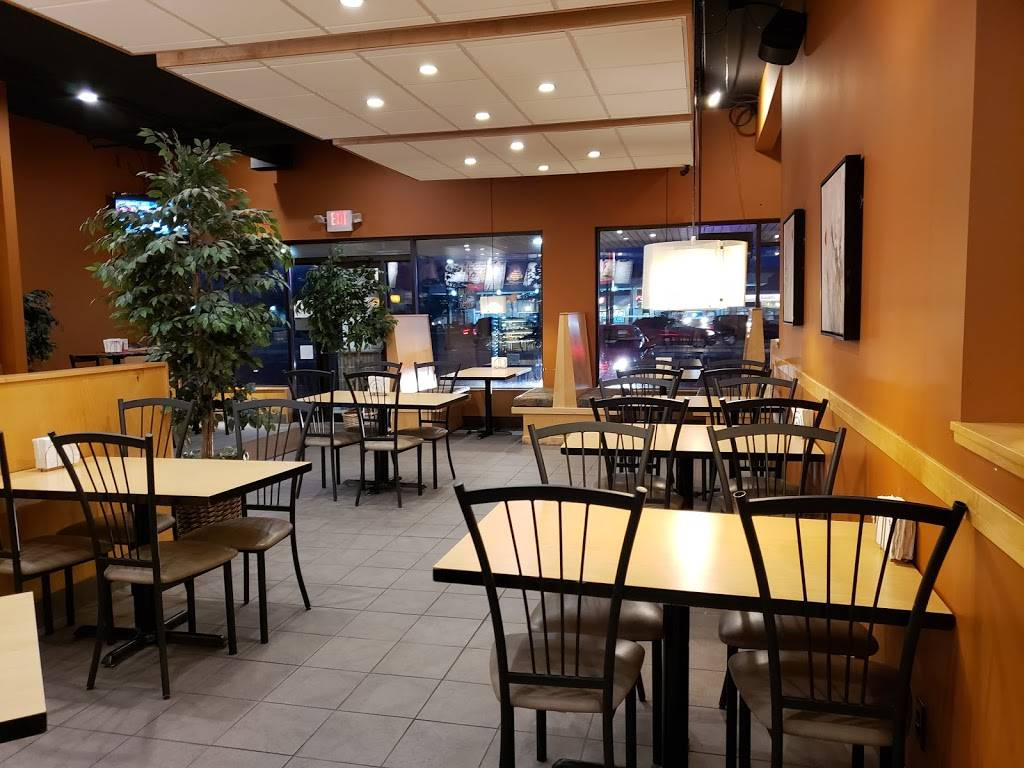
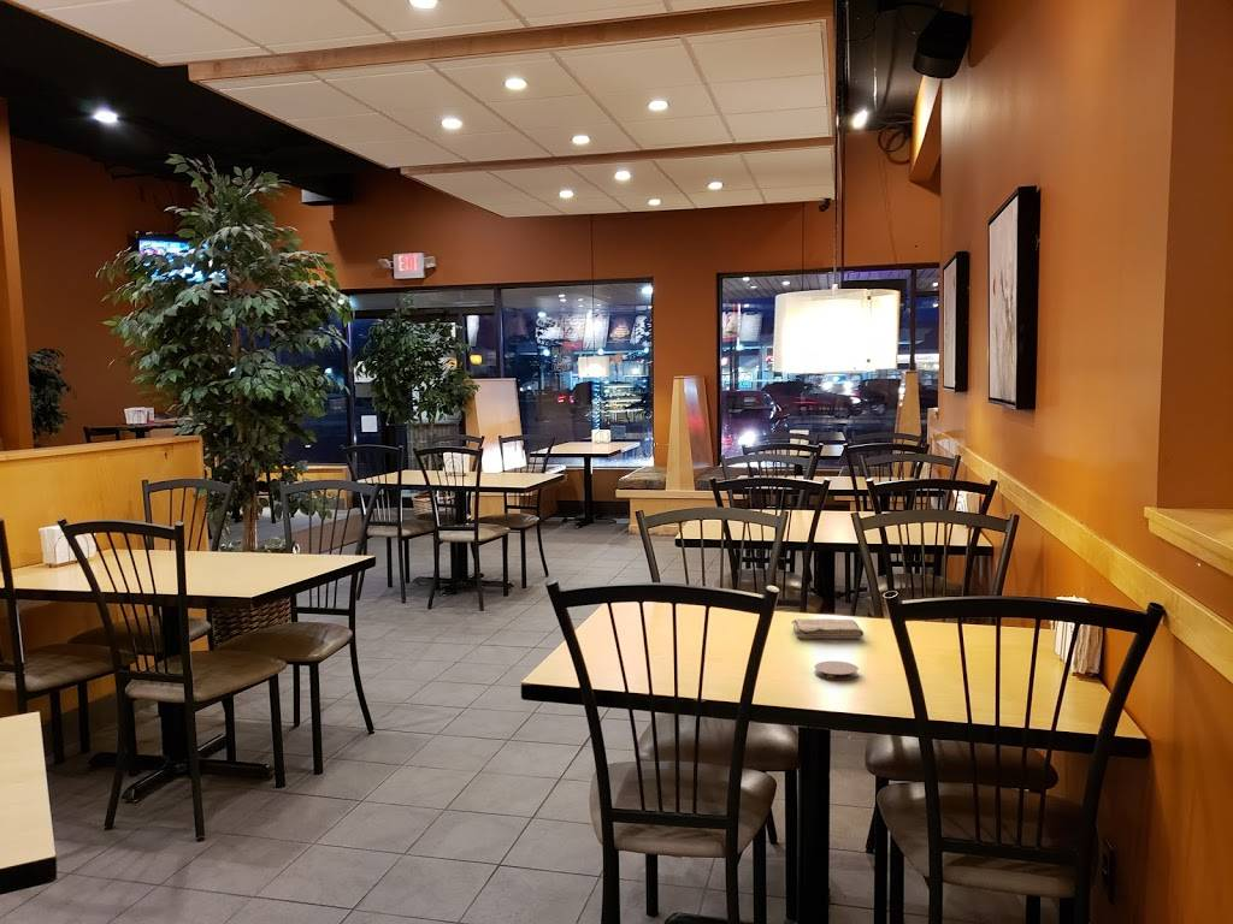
+ coaster (836, 670)
+ washcloth (826, 627)
